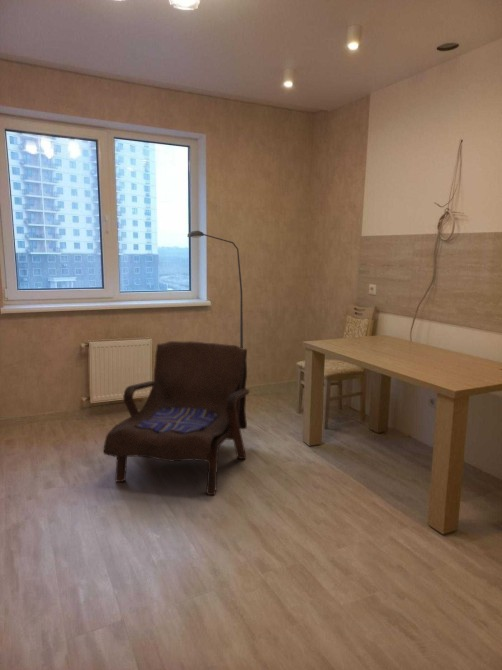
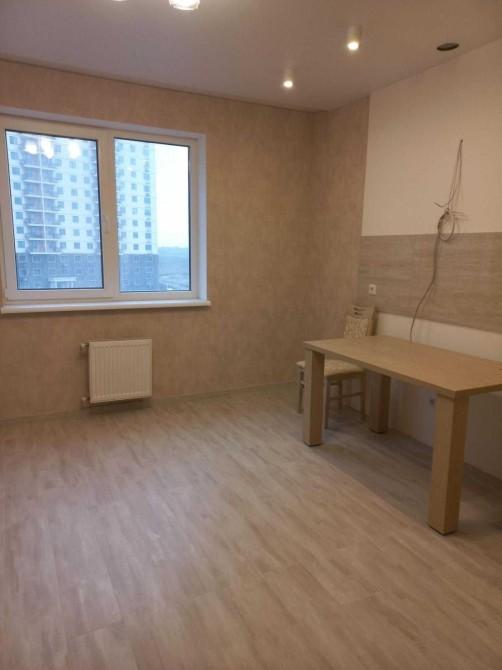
- floor lamp (240, 317)
- armchair (183, 409)
